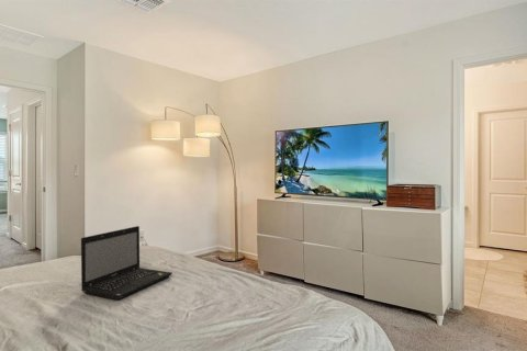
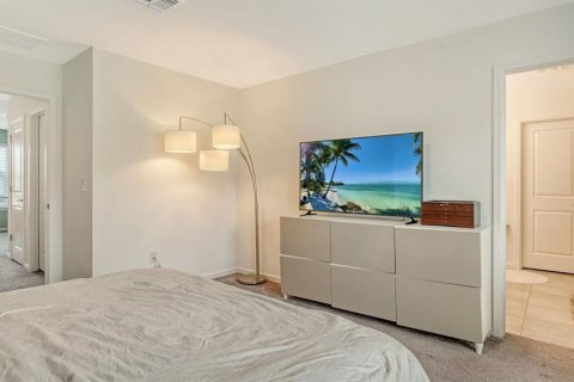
- laptop (130, 258)
